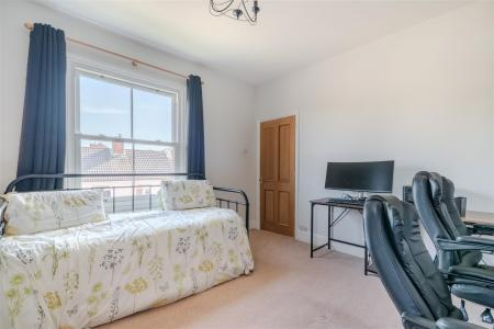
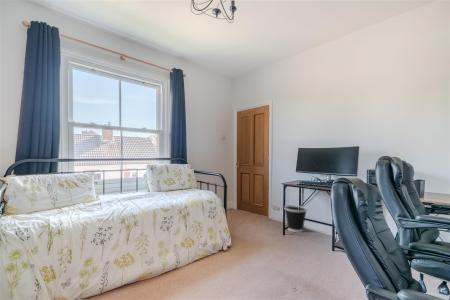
+ wastebasket (295, 218)
